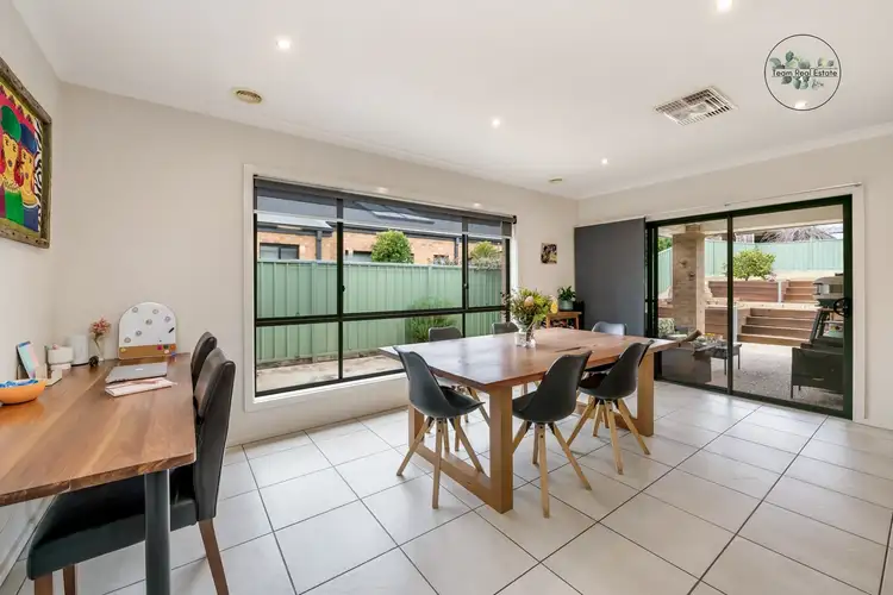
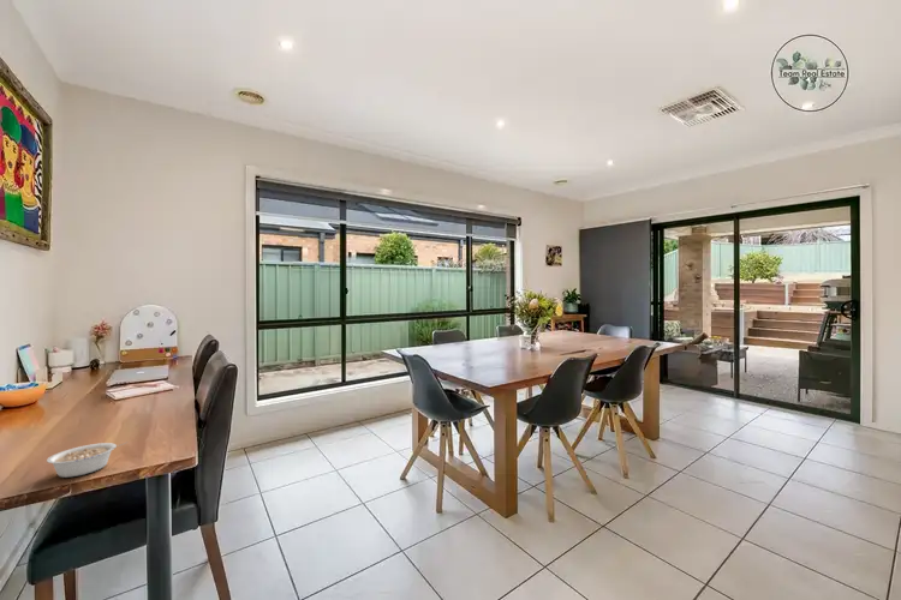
+ legume (85, 458)
